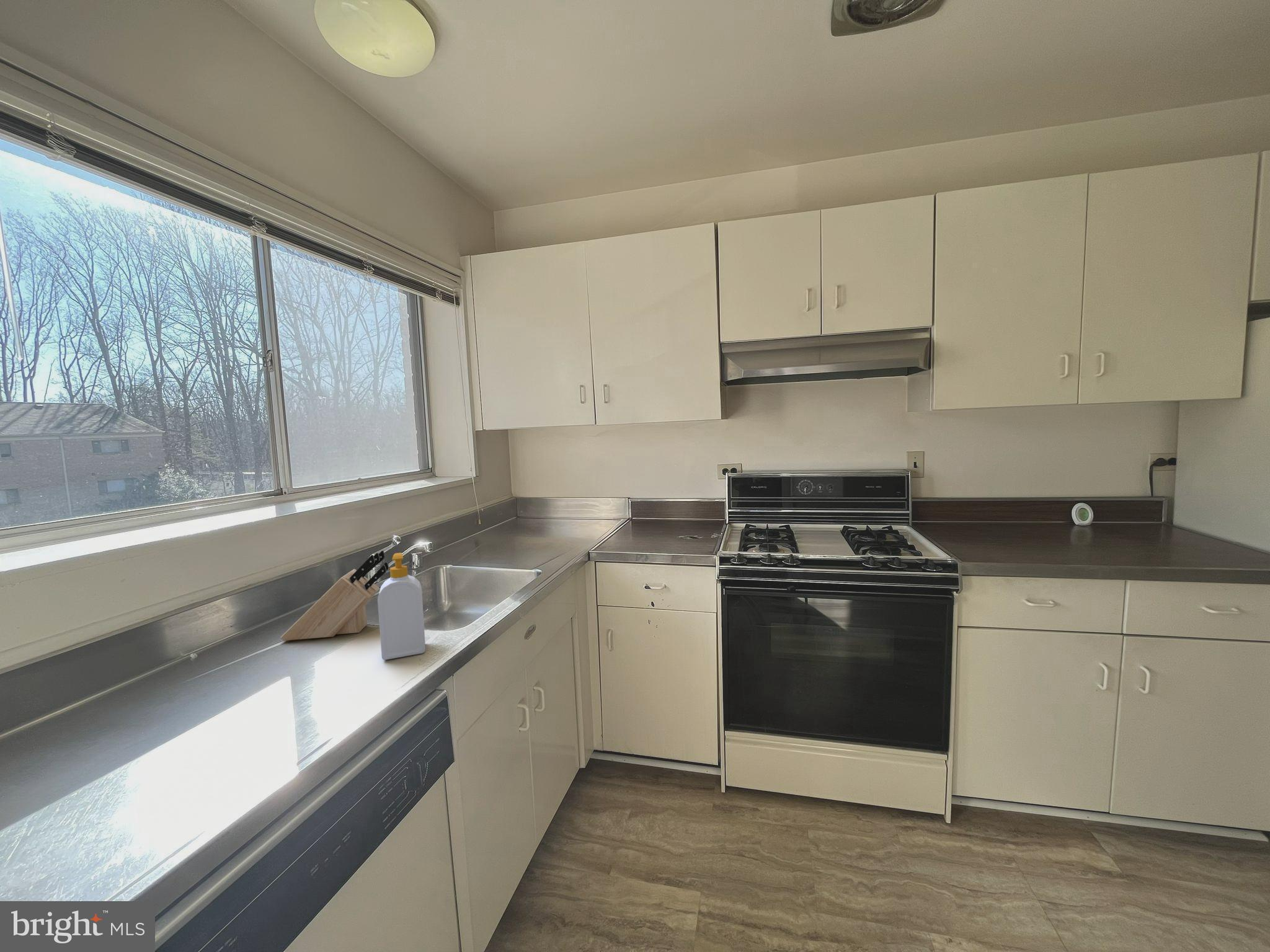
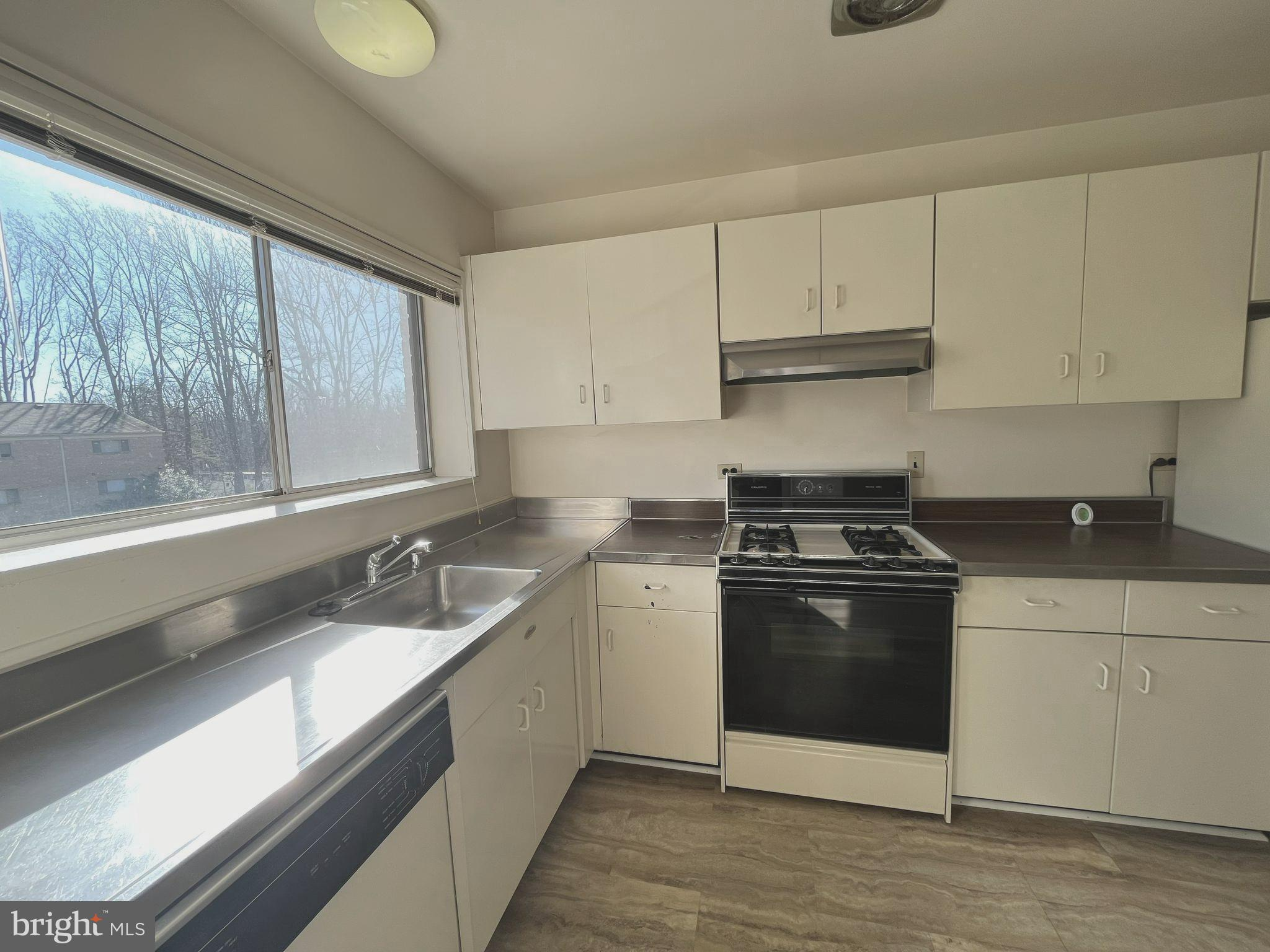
- soap bottle (401, 603)
- knife block (338, 593)
